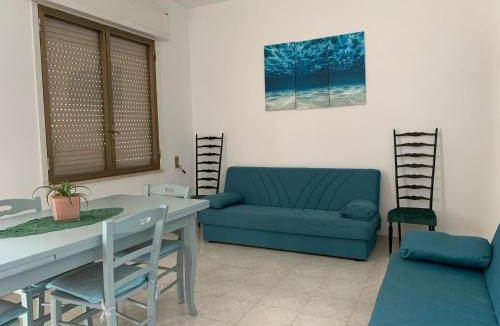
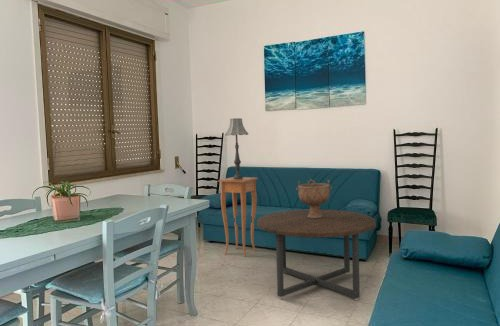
+ side table (242, 215)
+ coffee table (315, 236)
+ decorative bowl (314, 198)
+ table lamp (237, 148)
